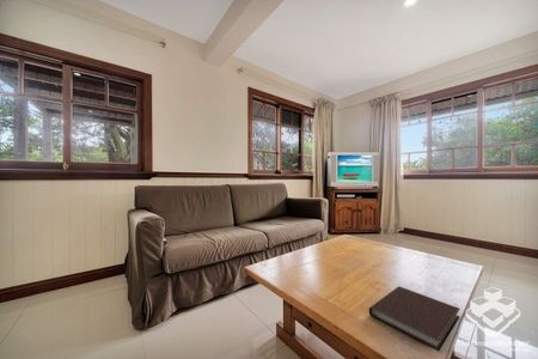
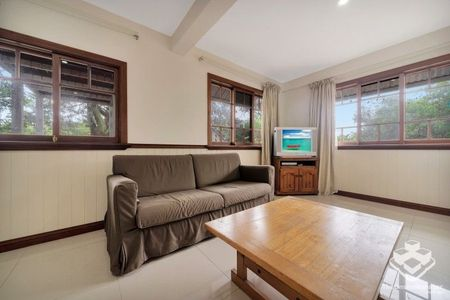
- notebook (414, 311)
